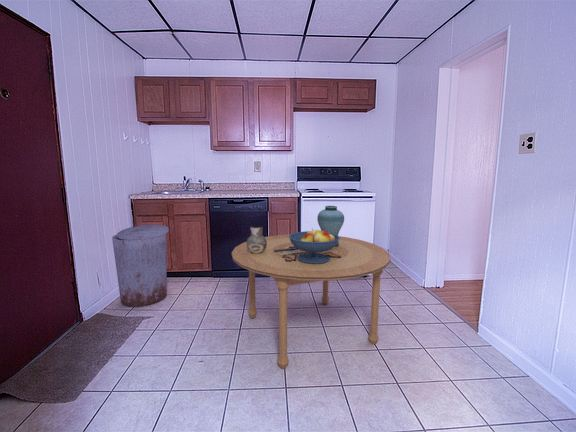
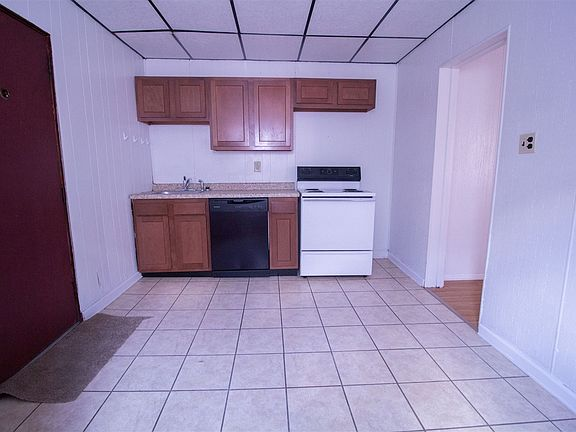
- trash can (143, 262)
- dining table (309, 282)
- fruit bowl (313, 244)
- vase (330, 225)
- ceramic pitcher (257, 239)
